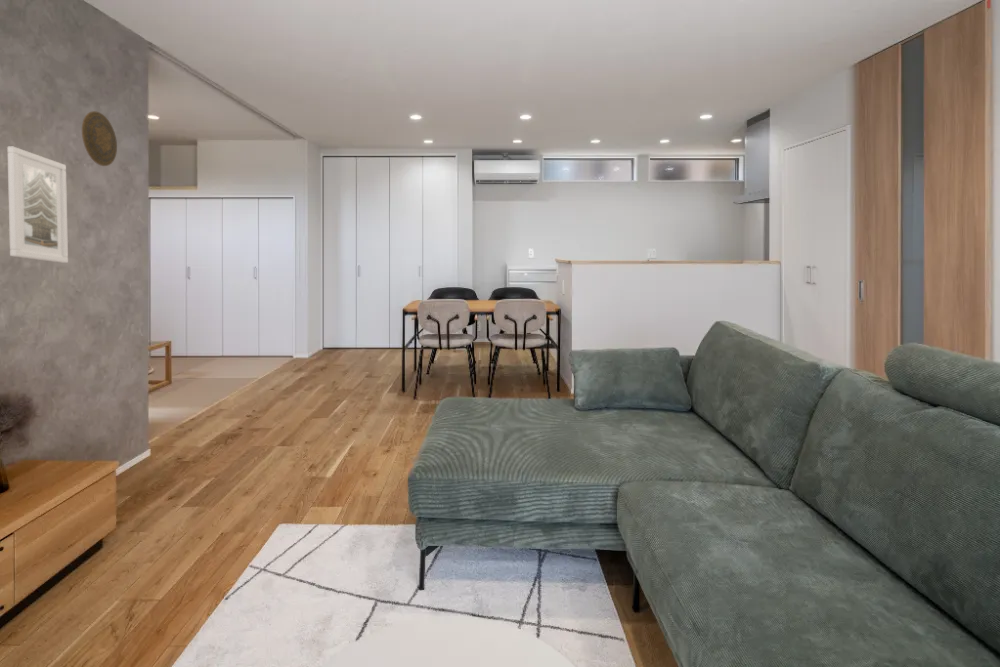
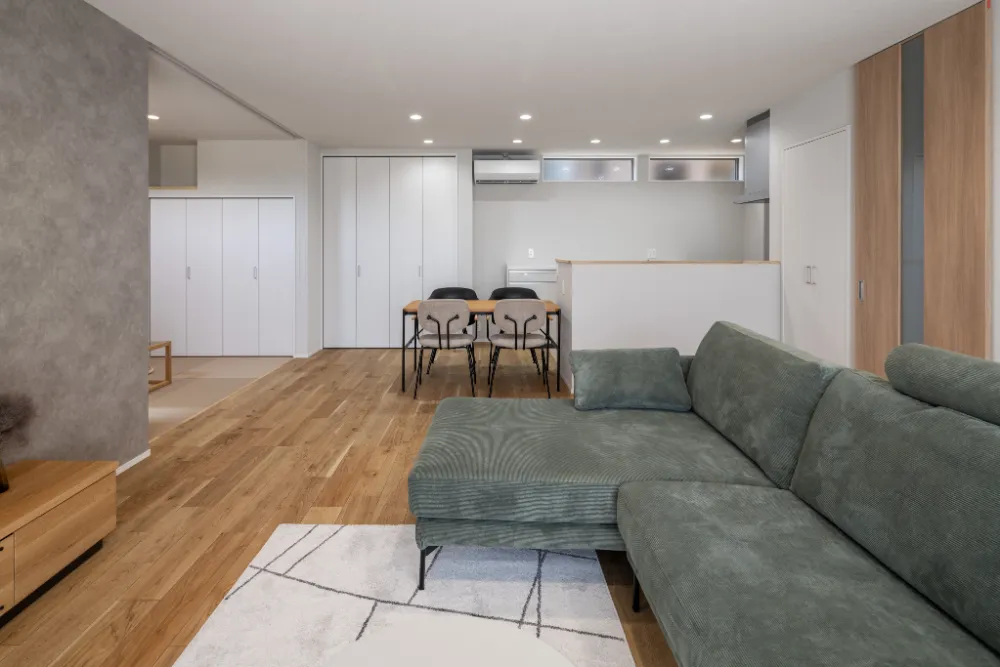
- decorative plate (102, 139)
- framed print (39, 208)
